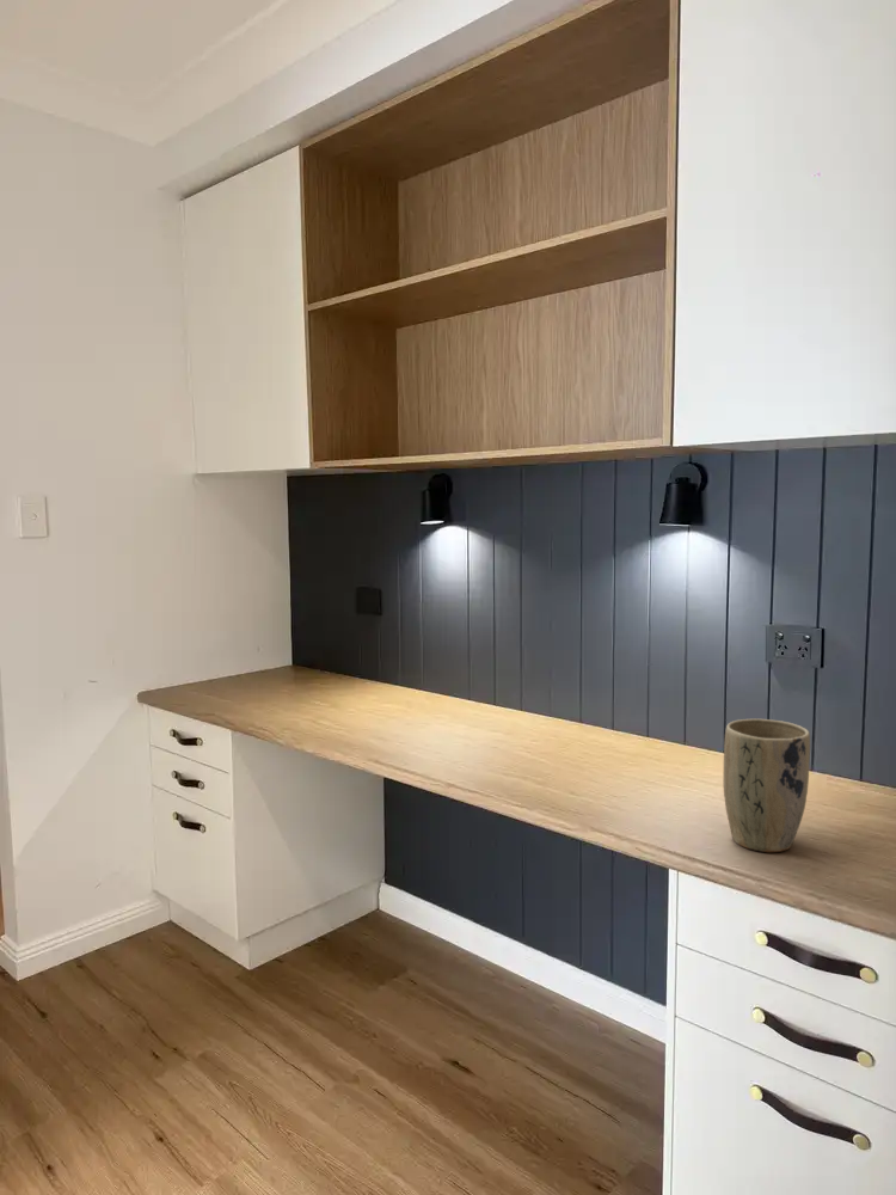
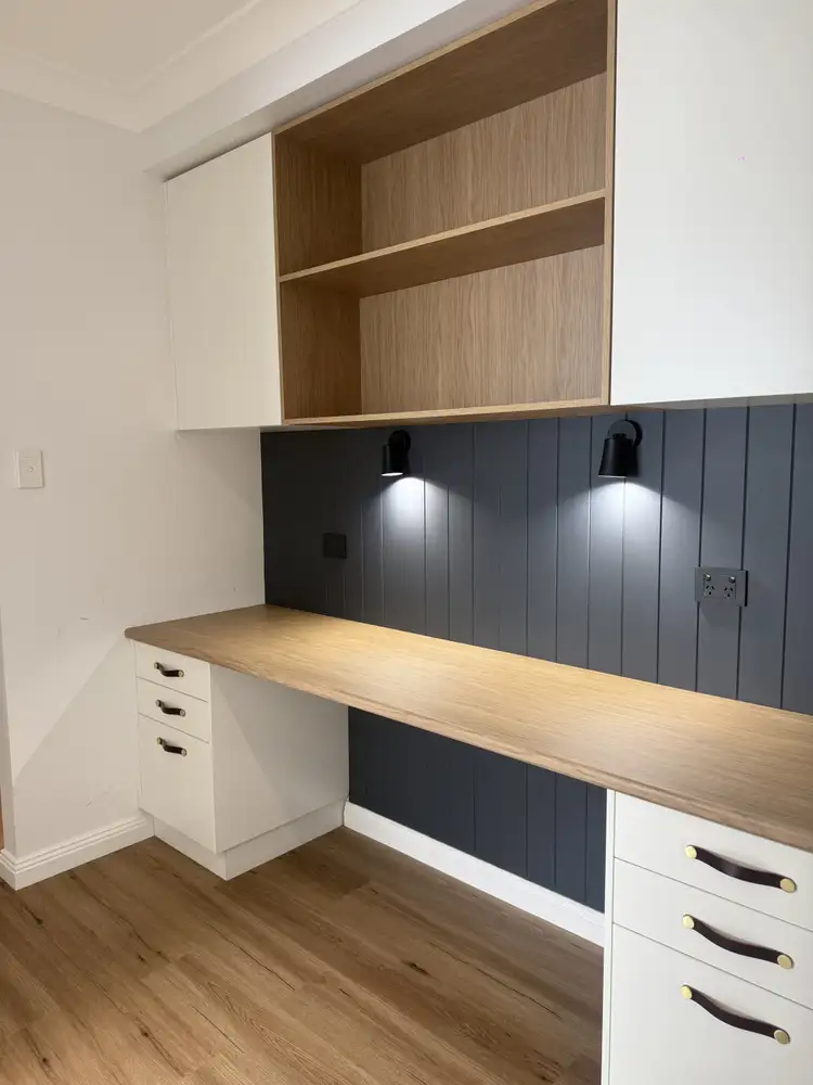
- plant pot (765, 785)
